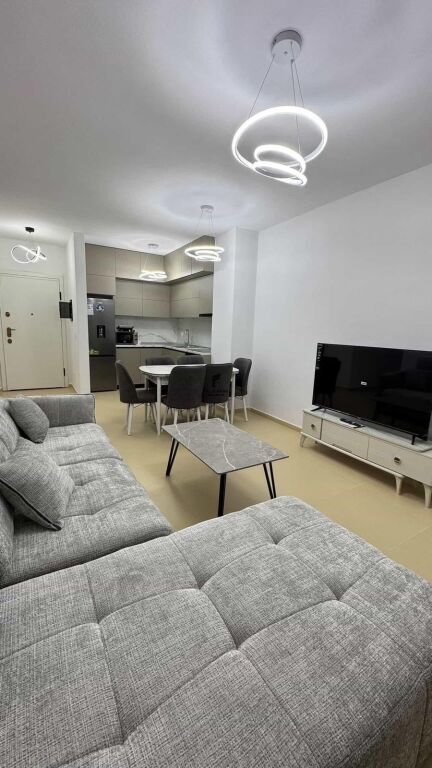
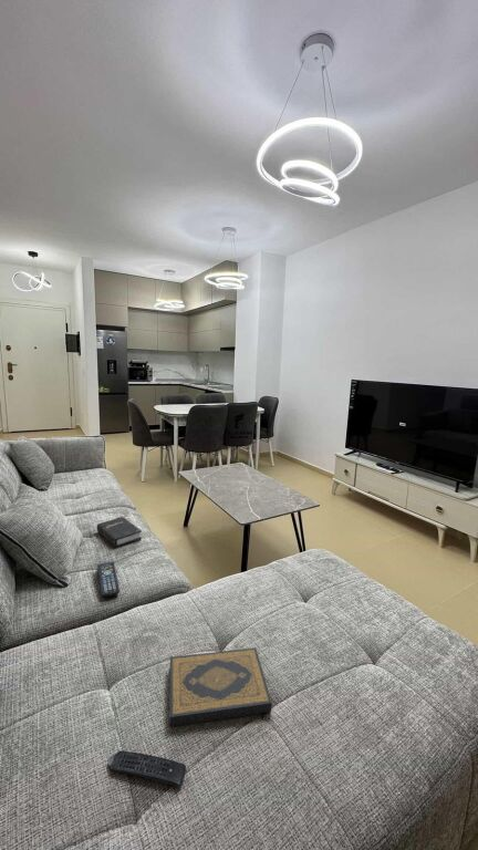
+ hardback book (118, 531)
+ hardback book (217, 683)
+ remote control (107, 577)
+ remote control (145, 767)
